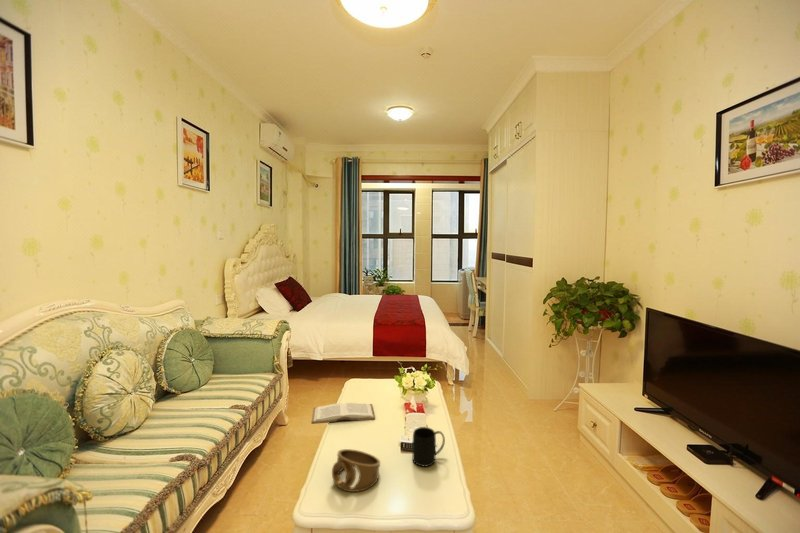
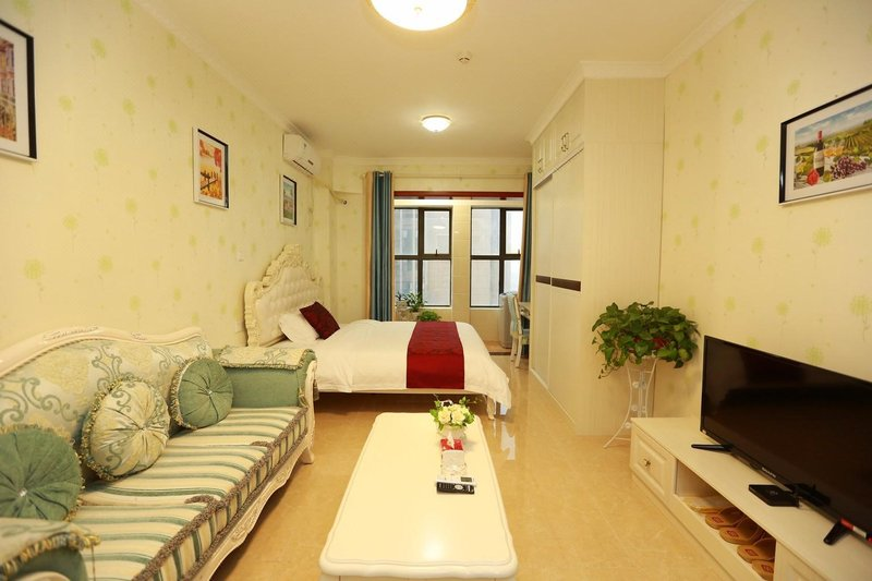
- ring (356, 463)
- book (343, 411)
- mug (428, 445)
